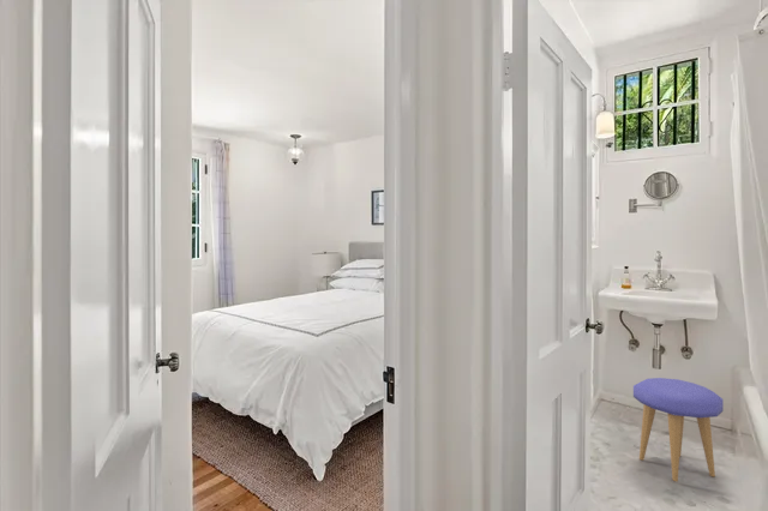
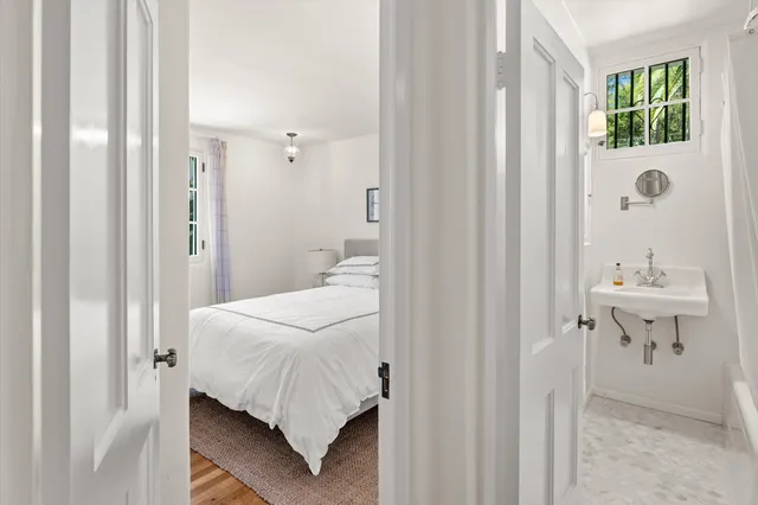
- stool (676, 427)
